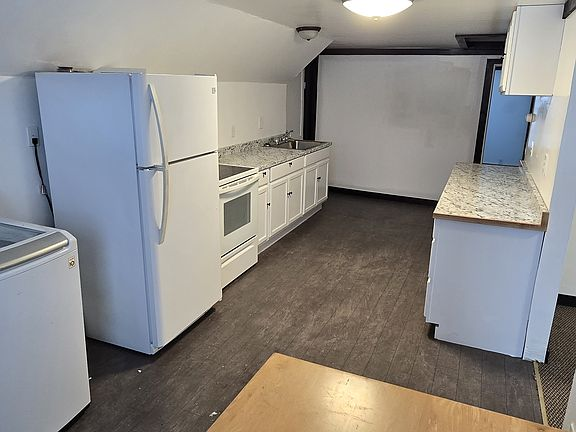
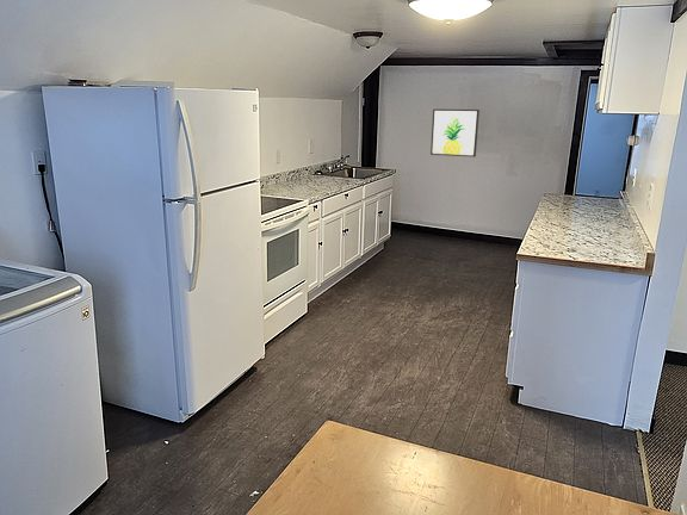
+ wall art (453, 132)
